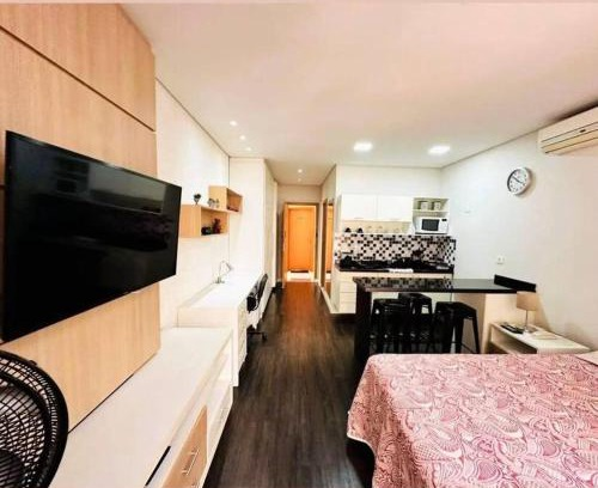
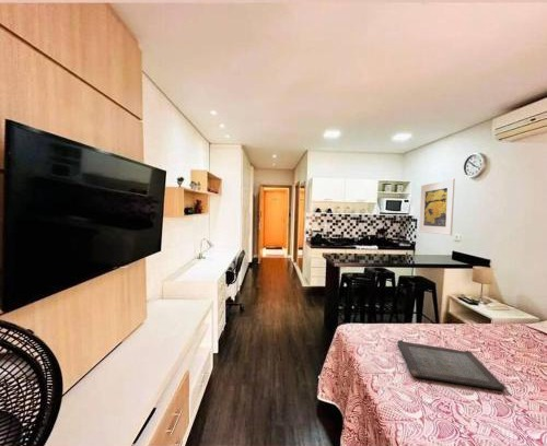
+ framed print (434, 208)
+ serving tray (443, 362)
